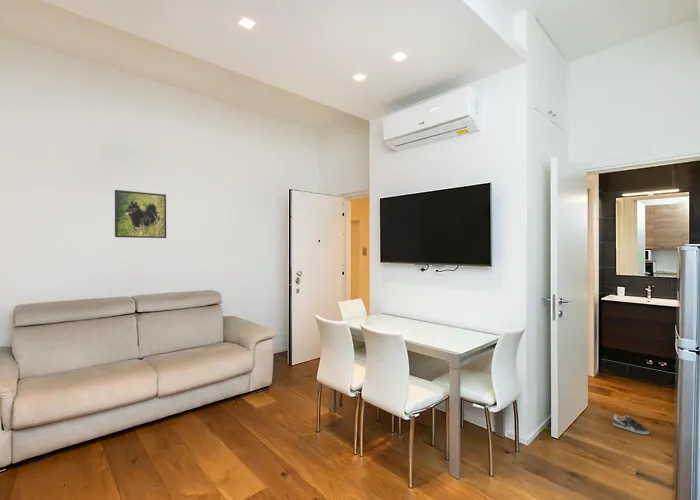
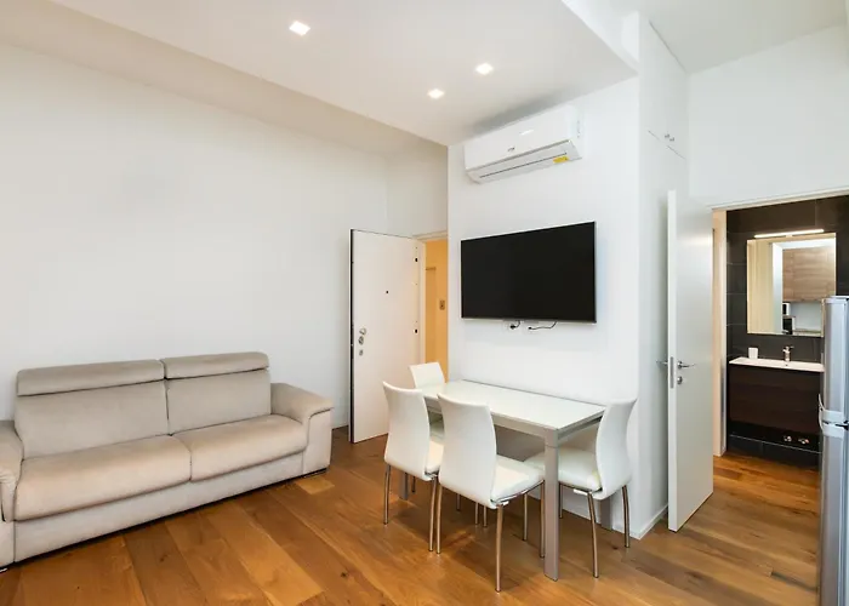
- sneaker (630, 423)
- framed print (141, 215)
